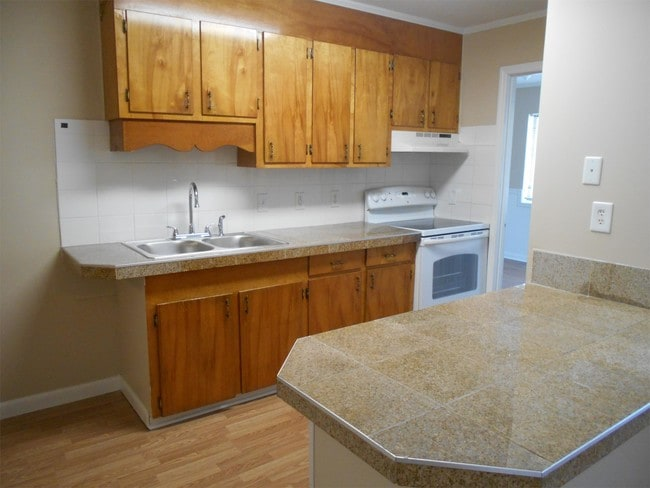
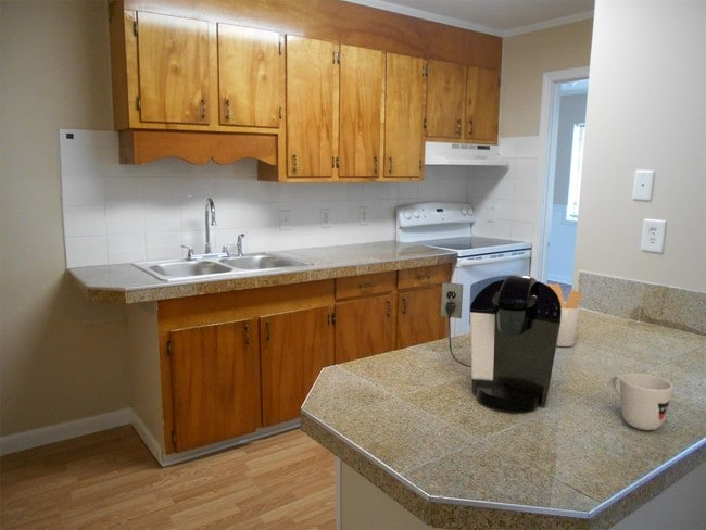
+ coffee maker (490, 332)
+ utensil holder (562, 313)
+ mug (635, 400)
